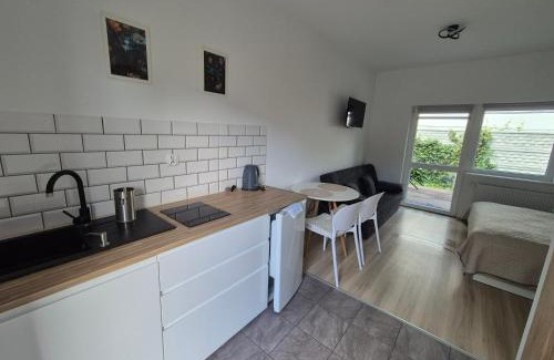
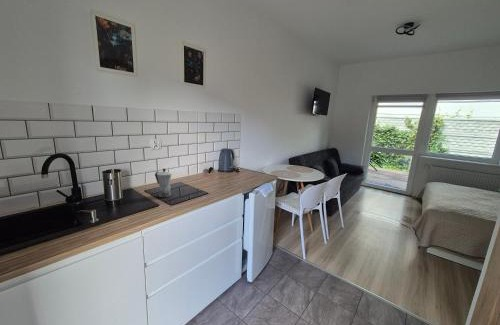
+ moka pot (163, 181)
